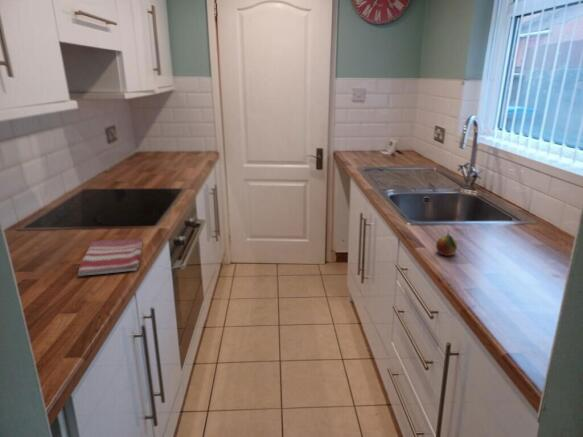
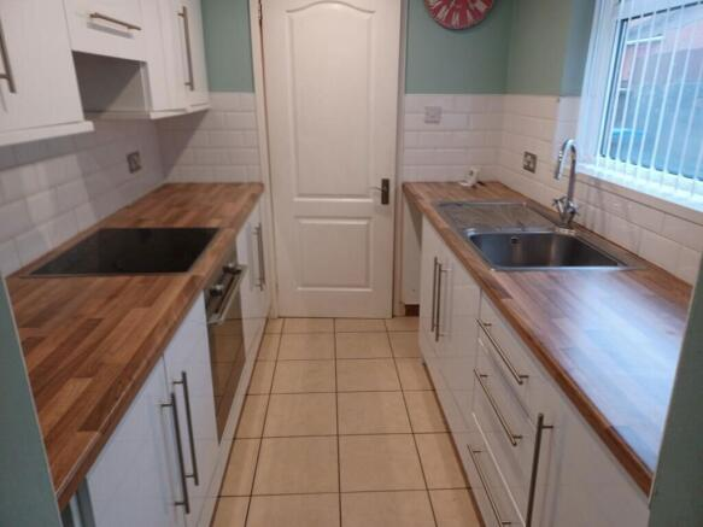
- fruit (448, 244)
- dish towel (112, 254)
